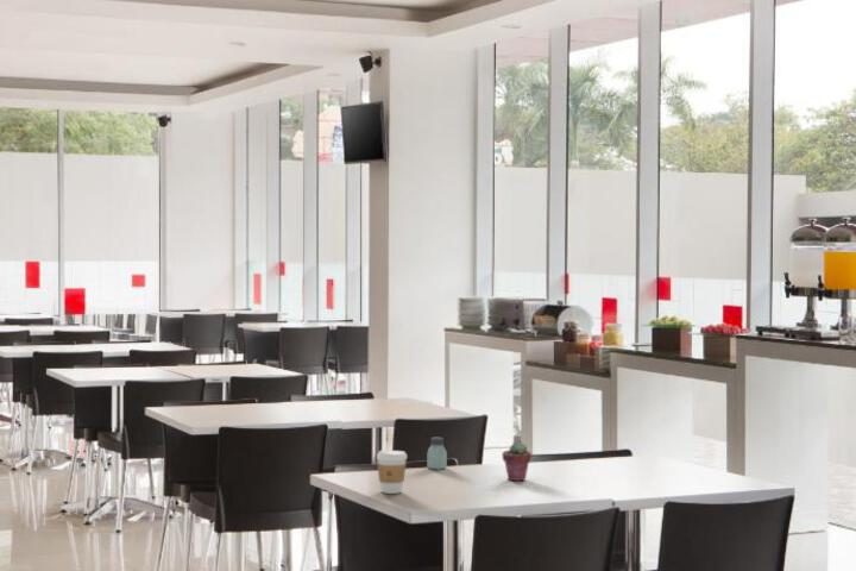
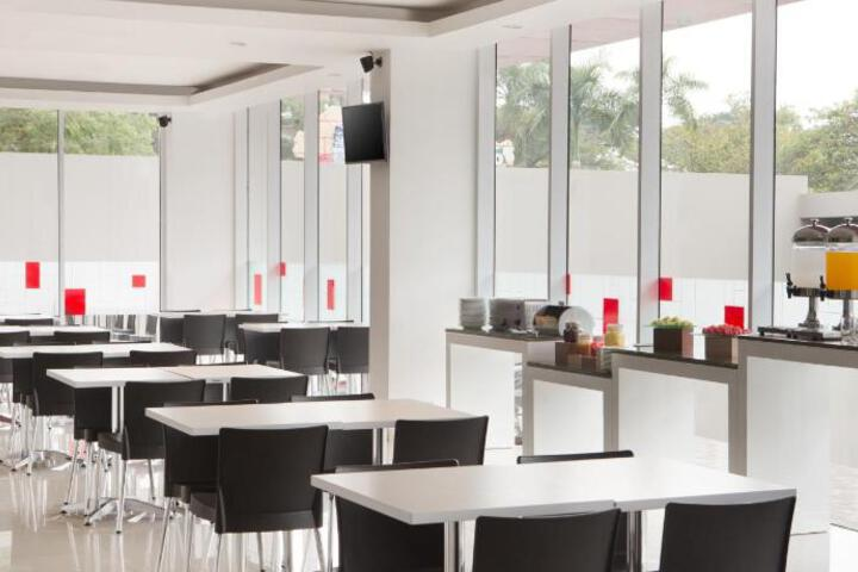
- coffee cup (391, 471)
- potted succulent (516, 459)
- saltshaker (436, 452)
